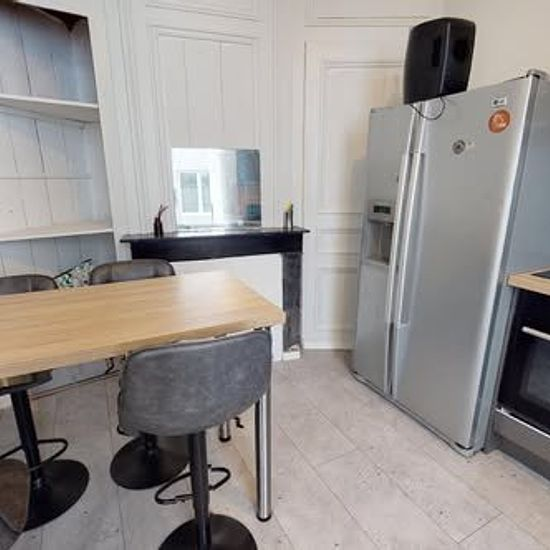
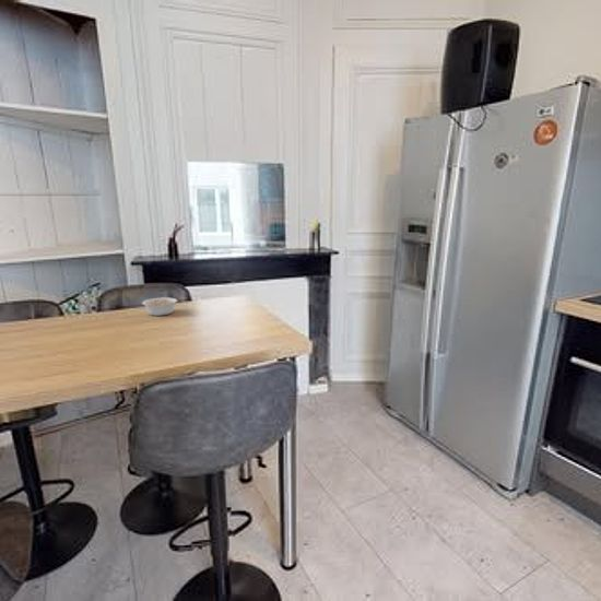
+ legume (161, 305)
